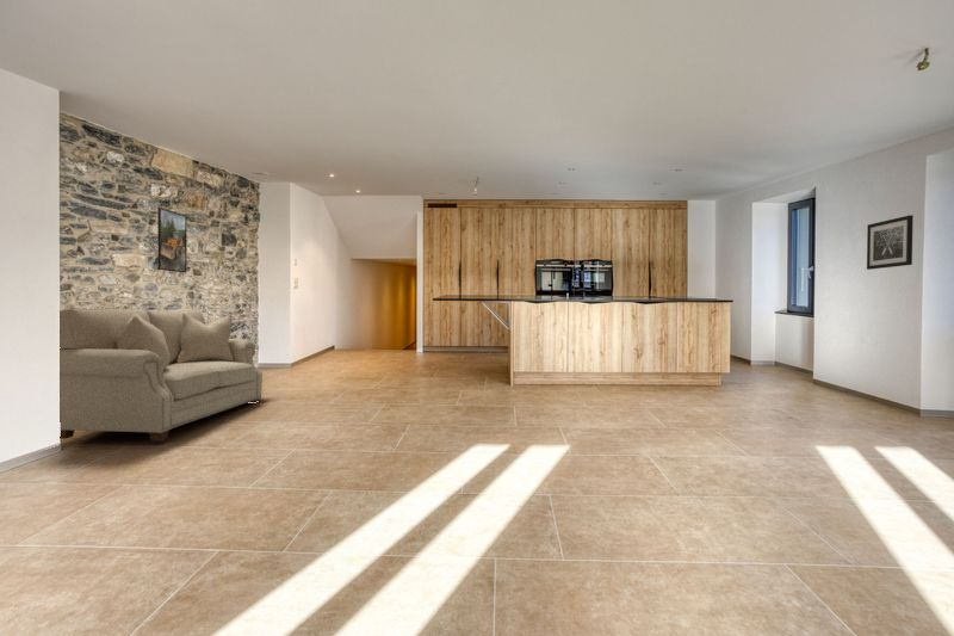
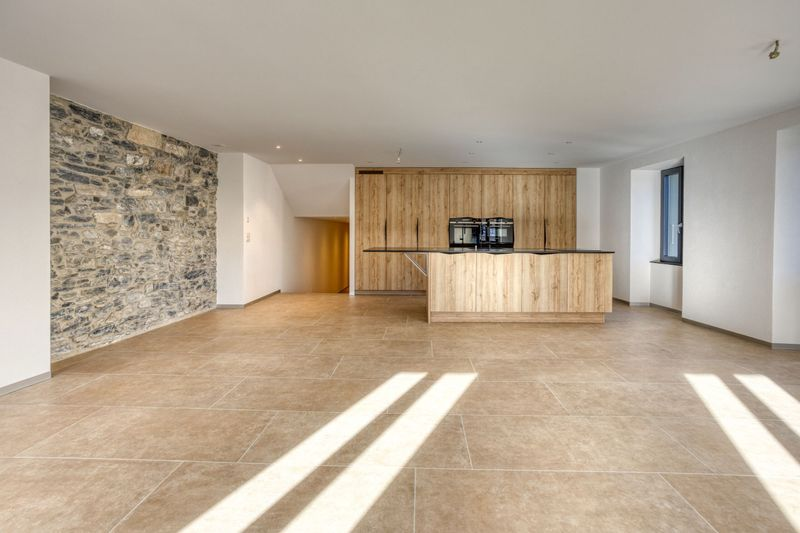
- wall art (888, 243)
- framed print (172, 241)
- sofa (168, 364)
